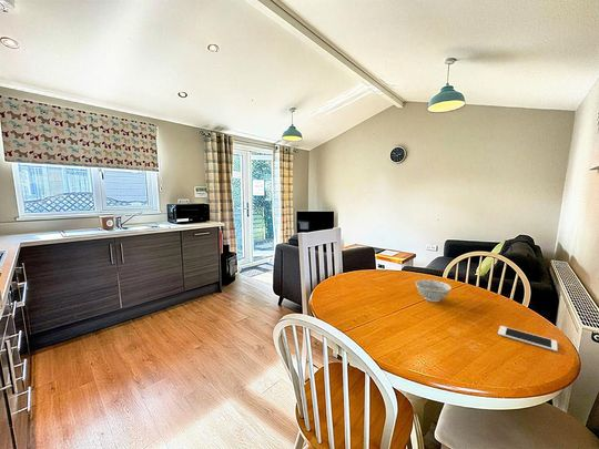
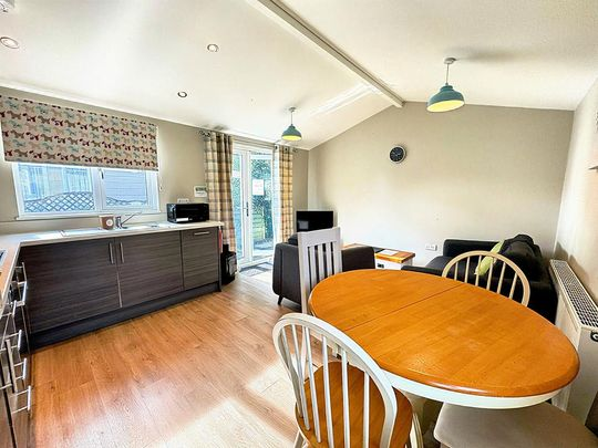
- cell phone (526, 337)
- bowl (432, 292)
